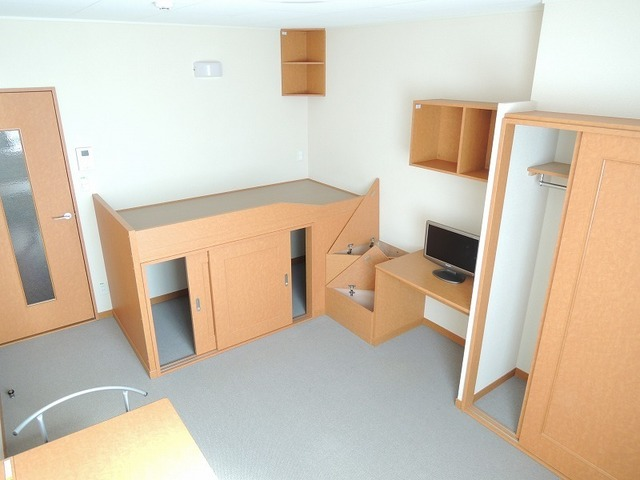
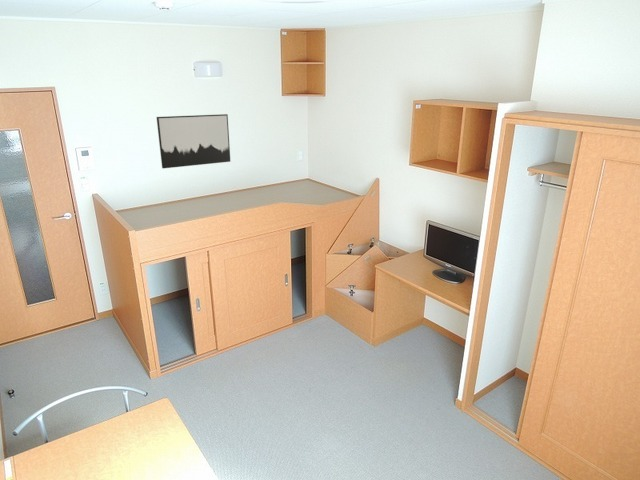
+ wall art (195, 140)
